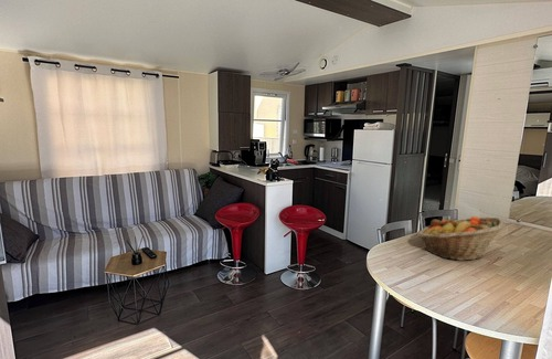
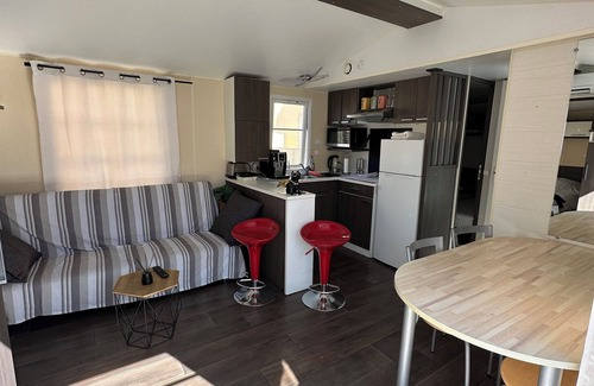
- fruit basket (458, 233)
